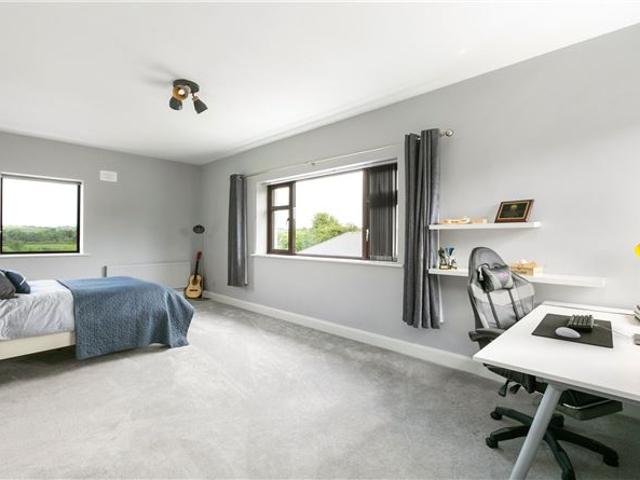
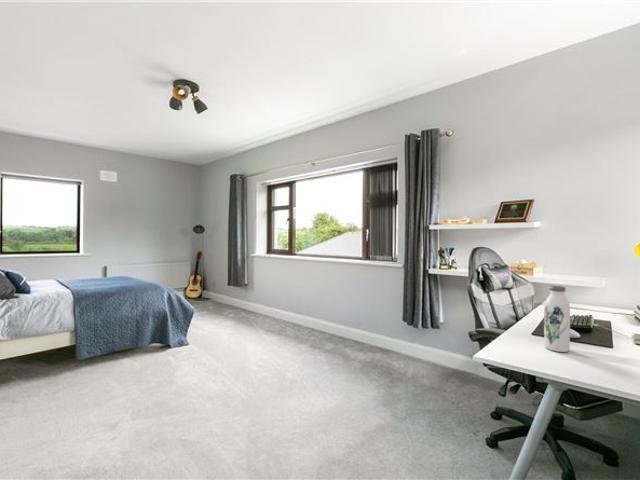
+ water bottle (556, 317)
